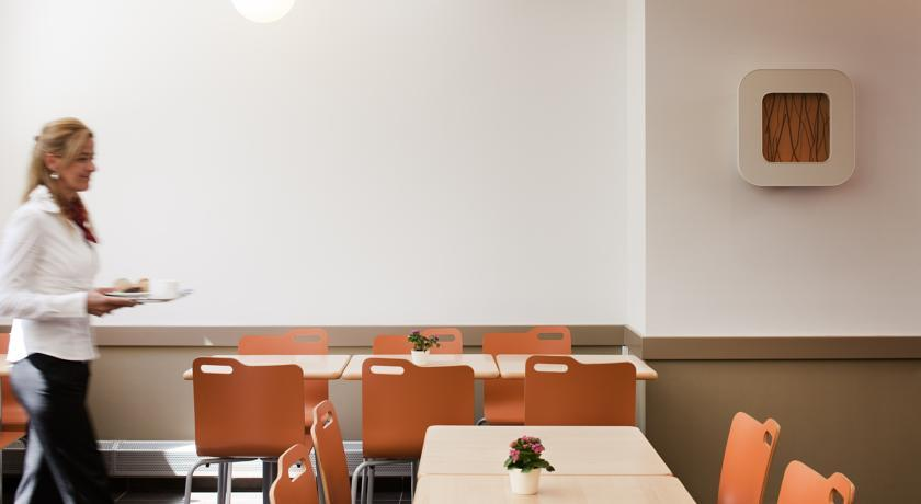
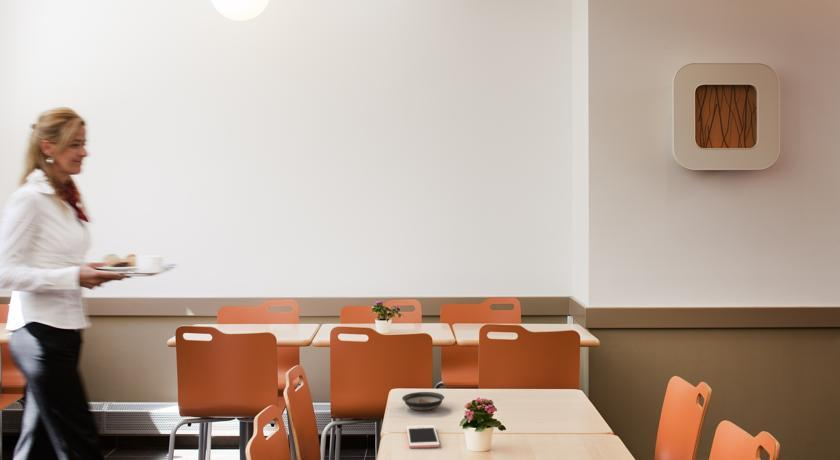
+ saucer (423, 402)
+ cell phone (422, 436)
